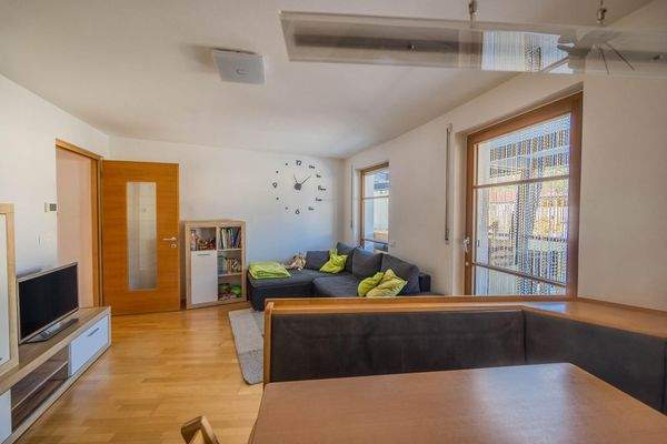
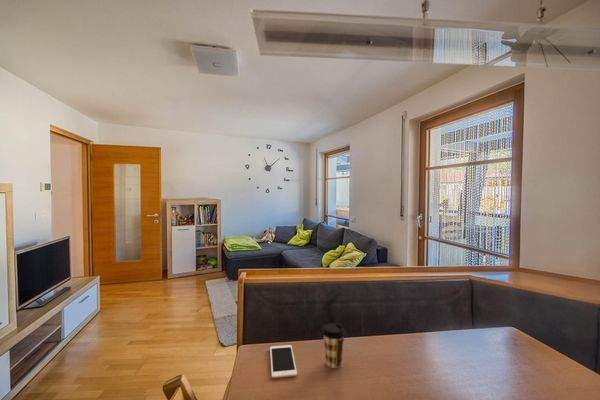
+ coffee cup (333, 345)
+ cell phone (282, 360)
